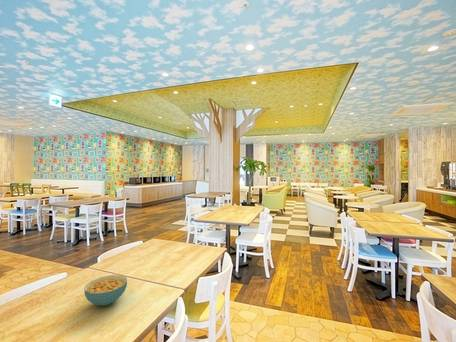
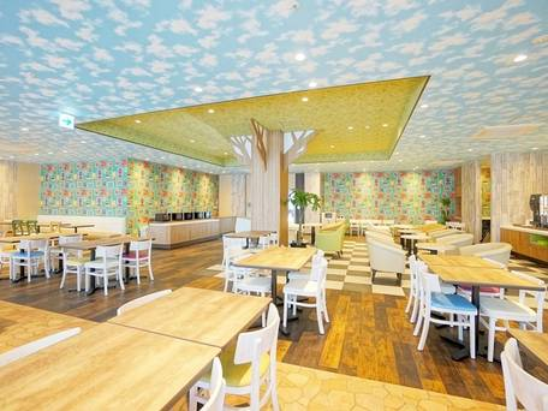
- cereal bowl (106, 292)
